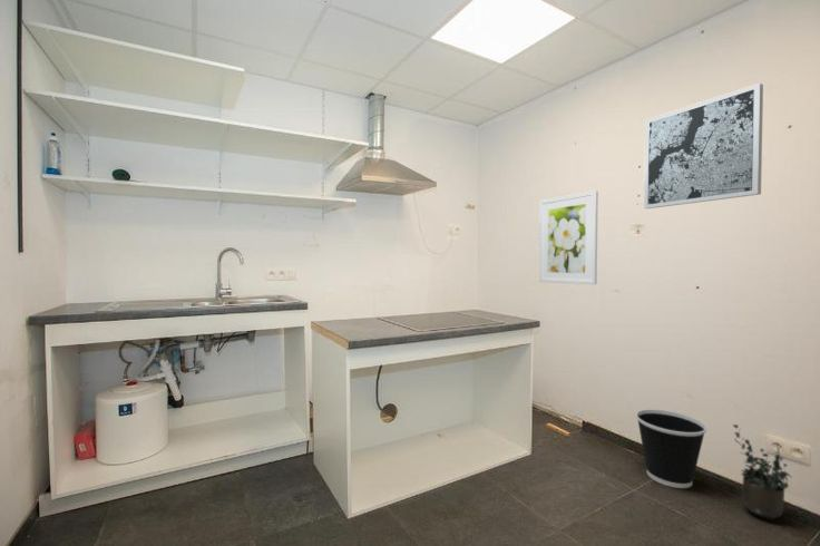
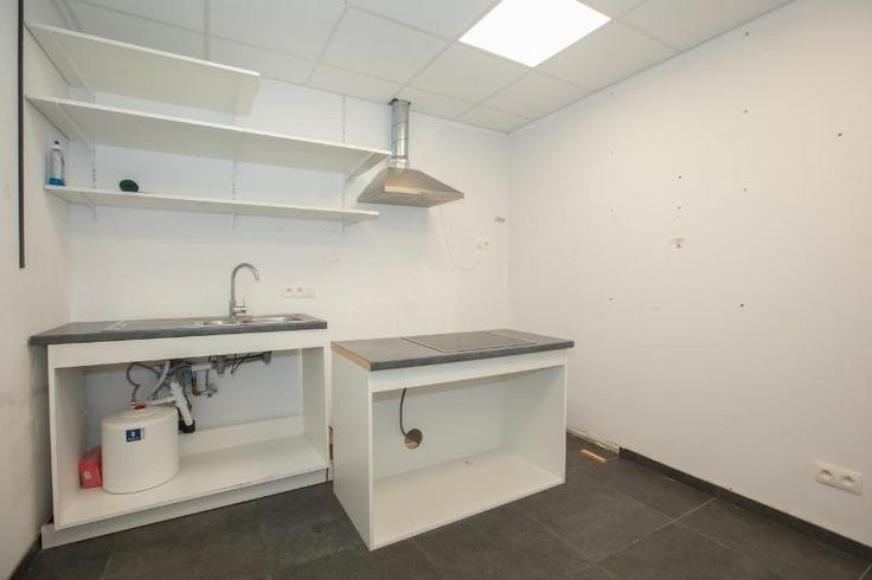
- potted plant (761, 472)
- wall art (696, 153)
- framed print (566, 240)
- wastebasket (668, 448)
